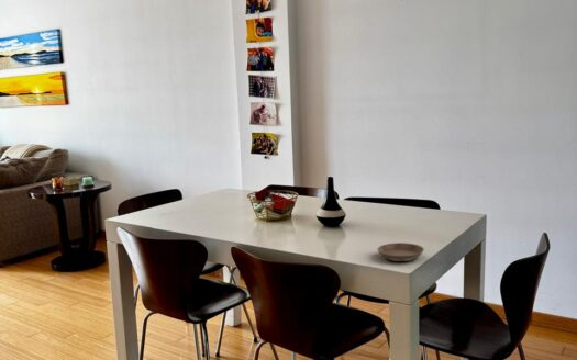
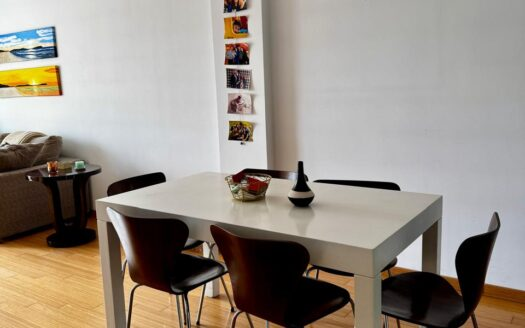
- saucer (400, 252)
